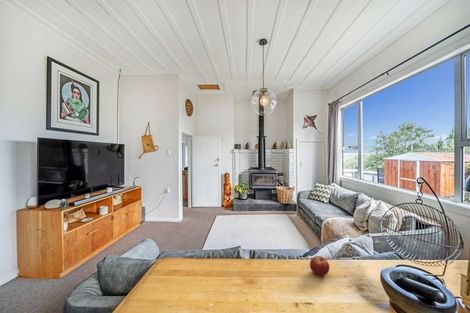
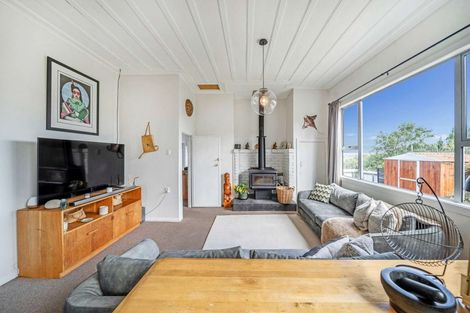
- fruit (319, 265)
